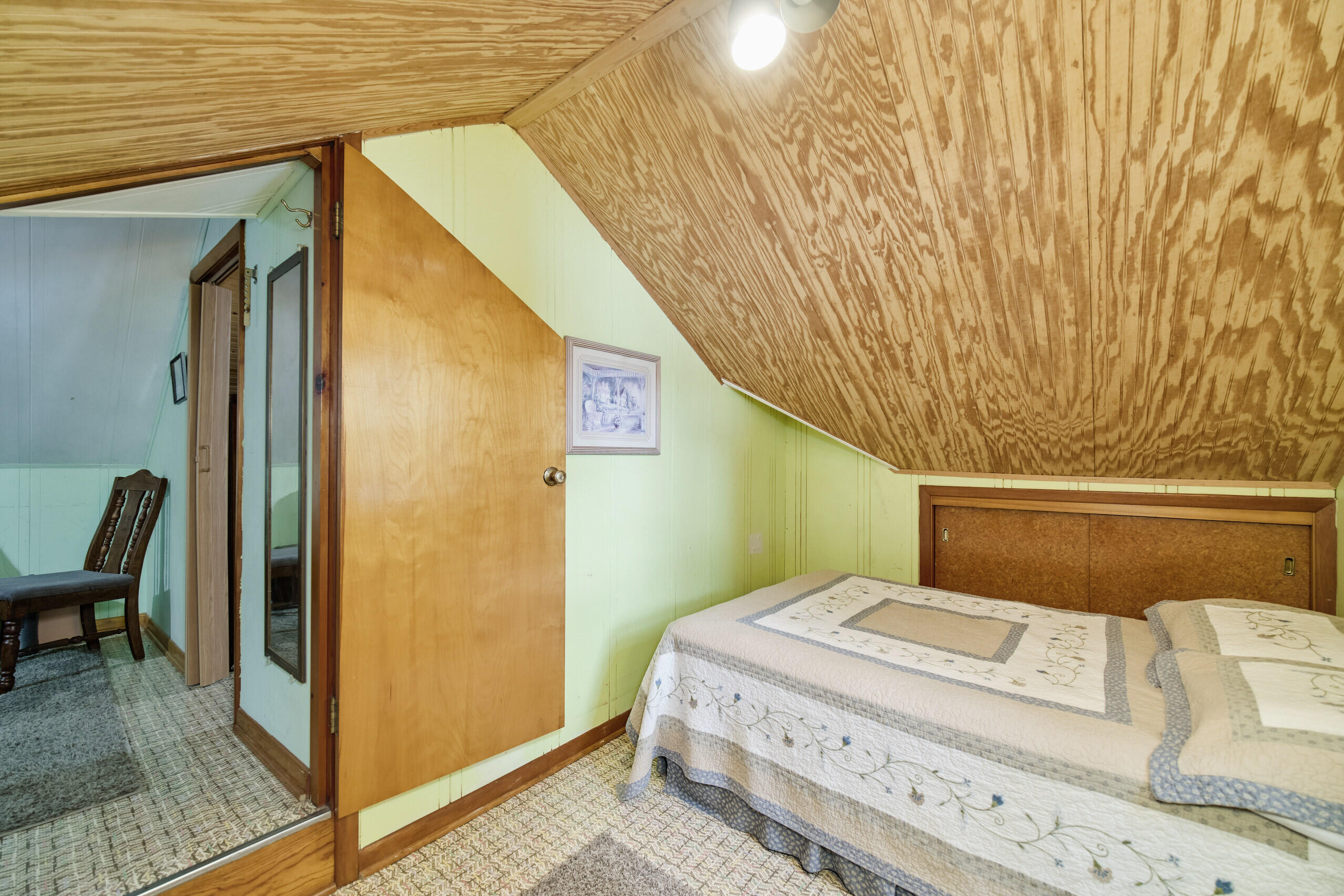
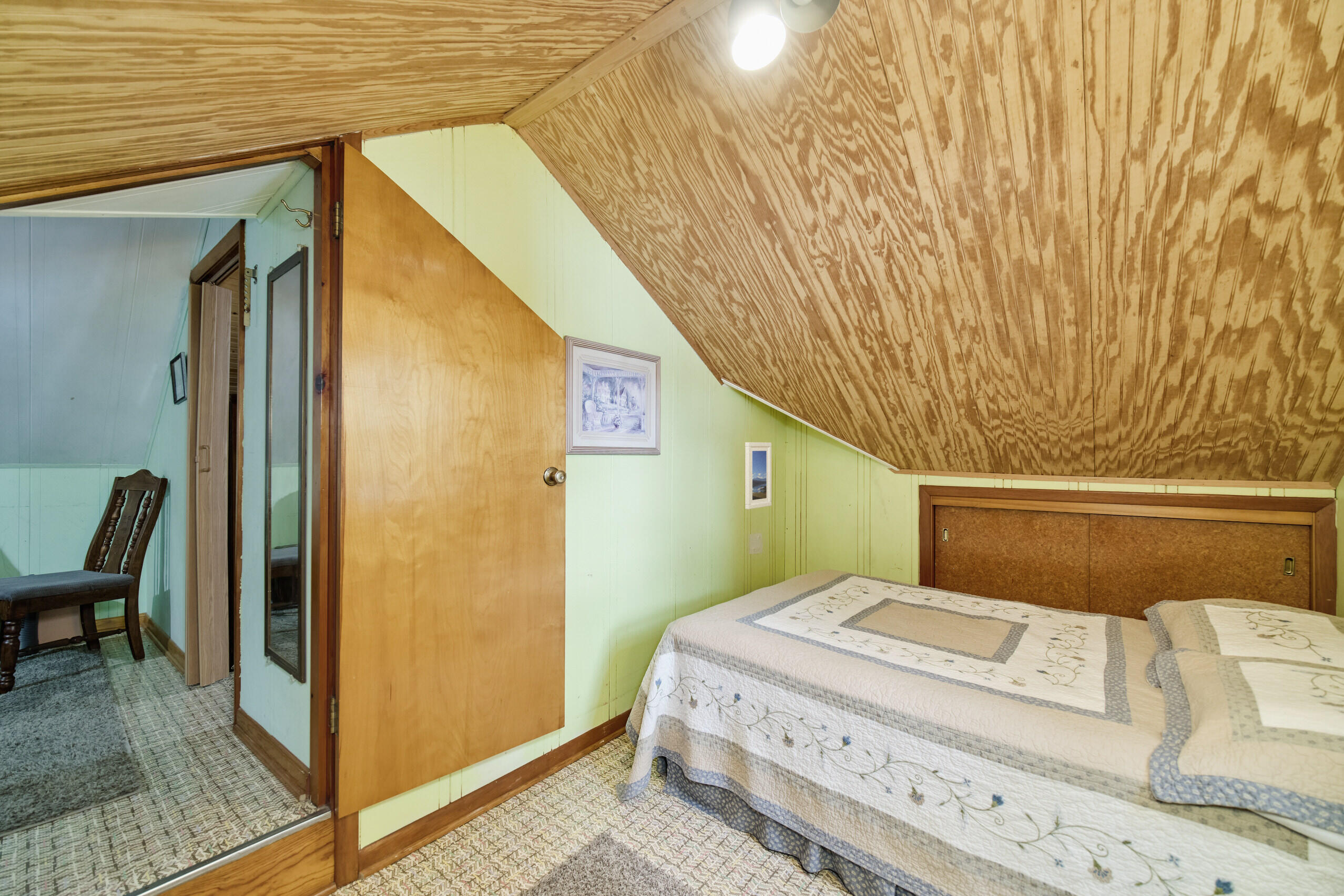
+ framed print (758, 475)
